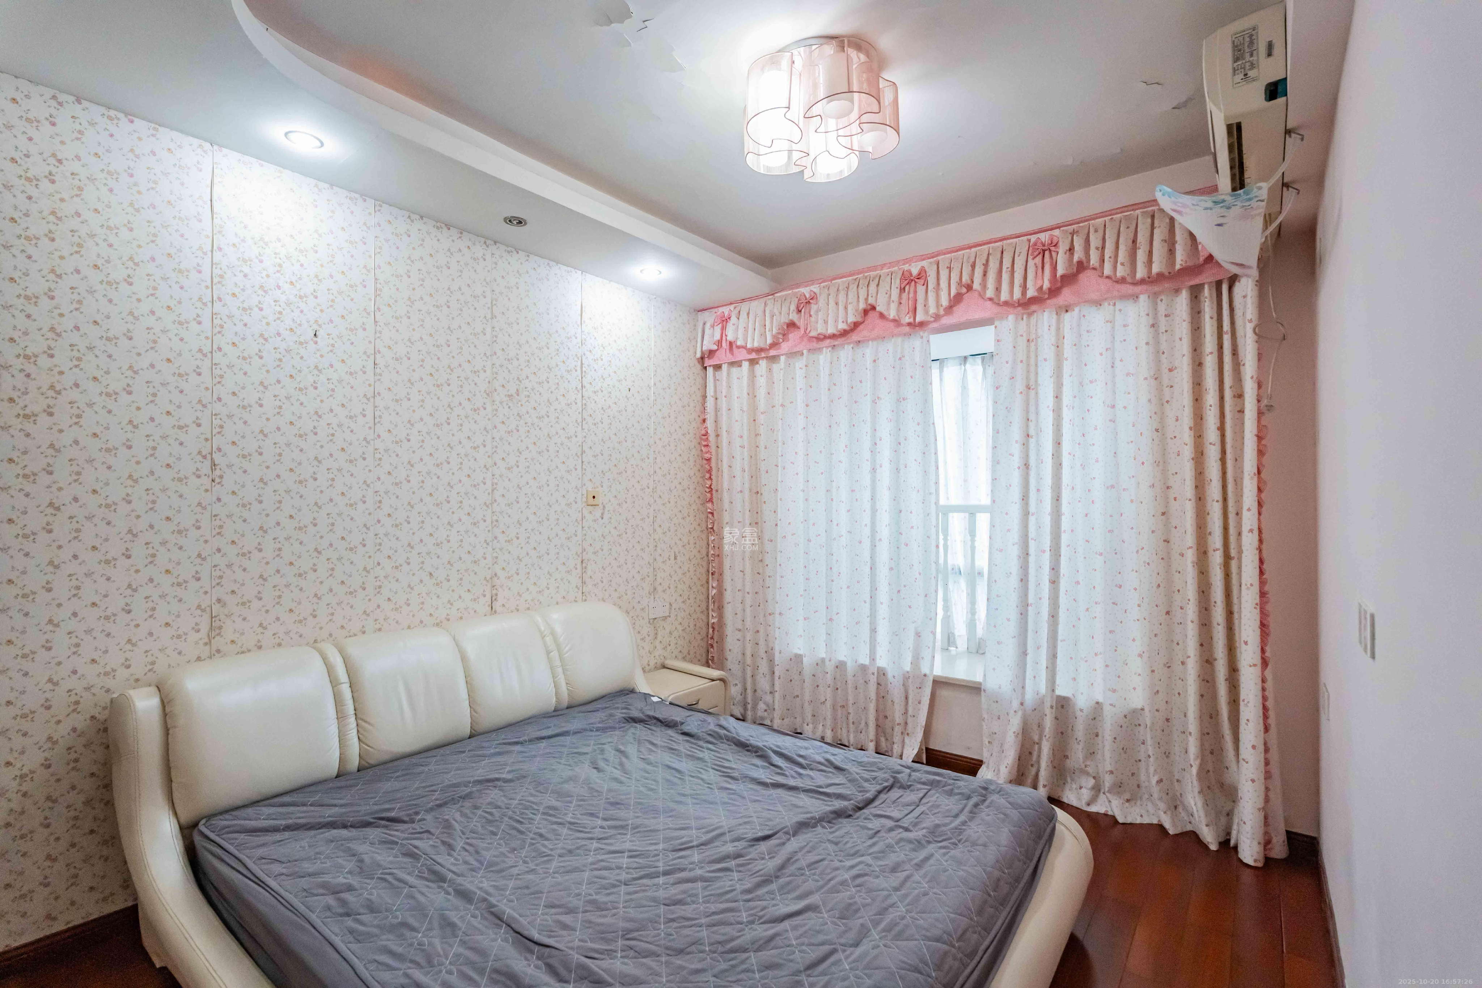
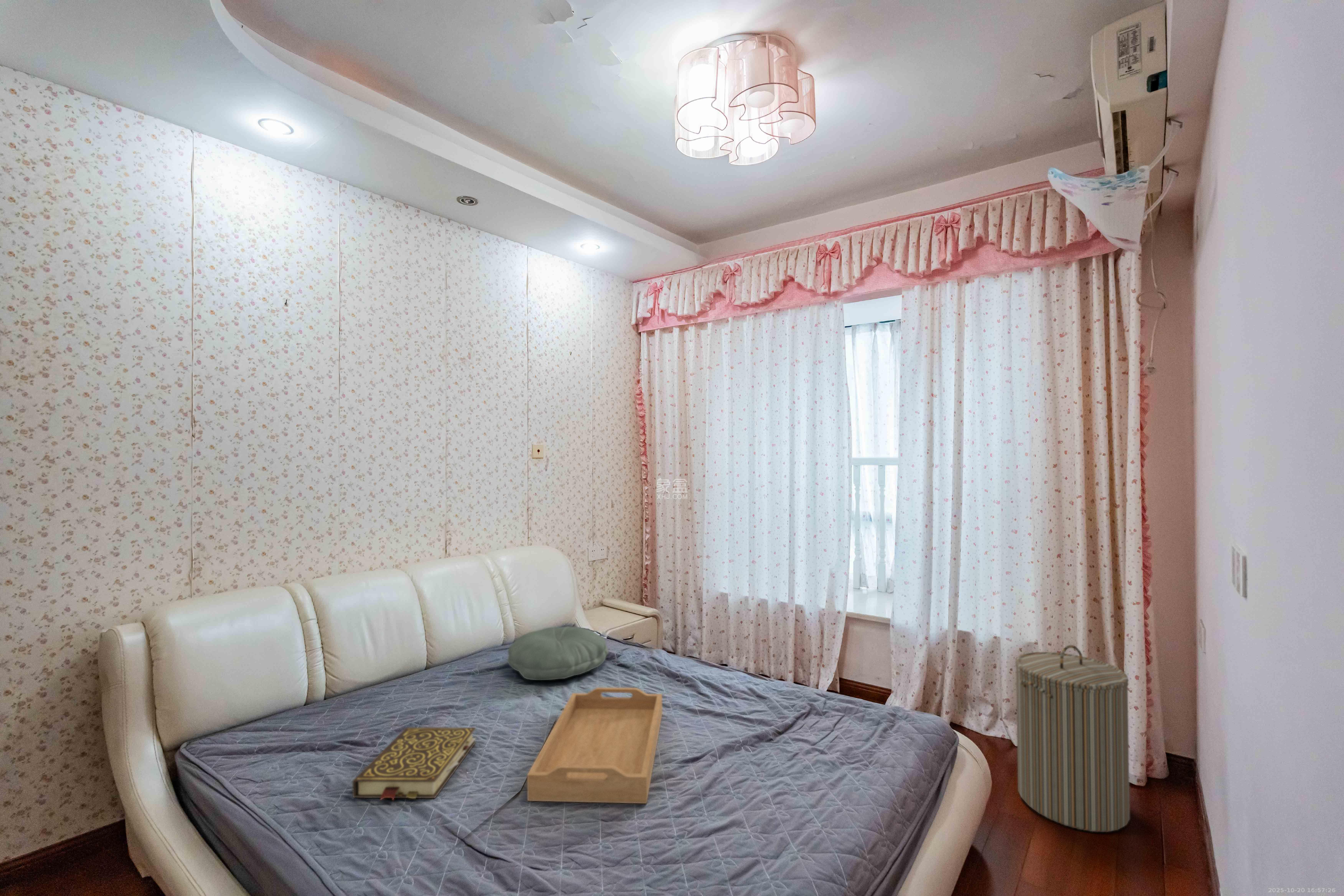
+ laundry hamper (1070, 724)
+ serving tray (604, 737)
+ book (419, 762)
+ pillow (556, 651)
